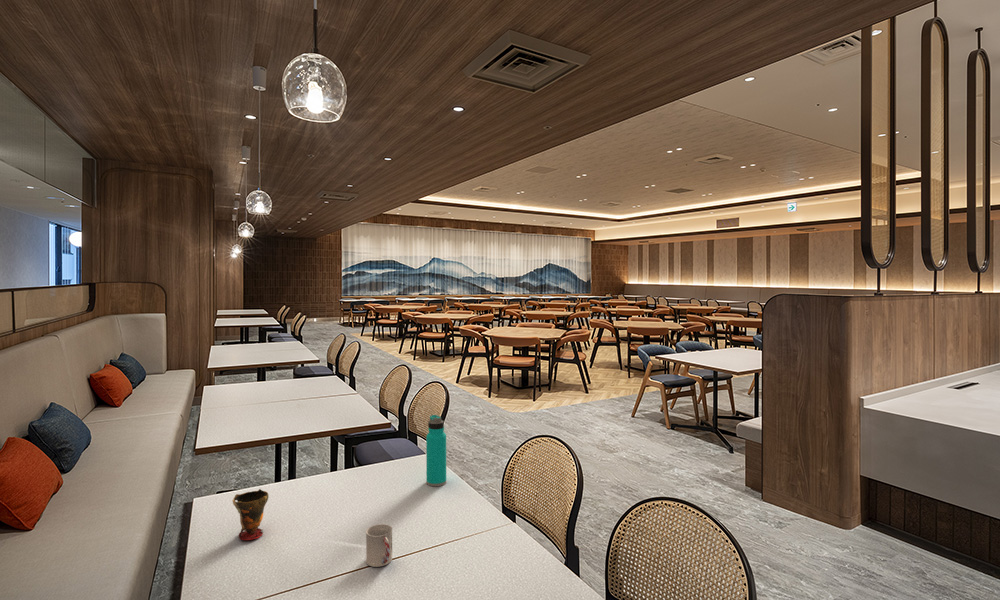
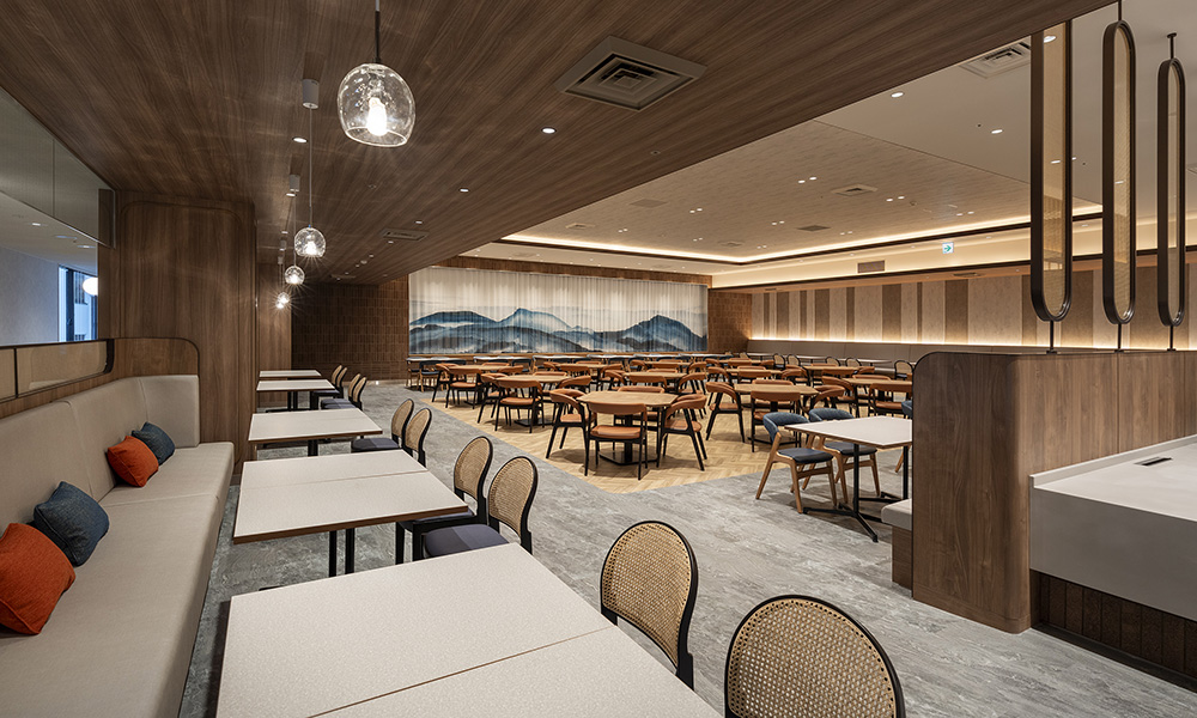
- water bottle (436, 449)
- cup (250, 514)
- cup (381, 547)
